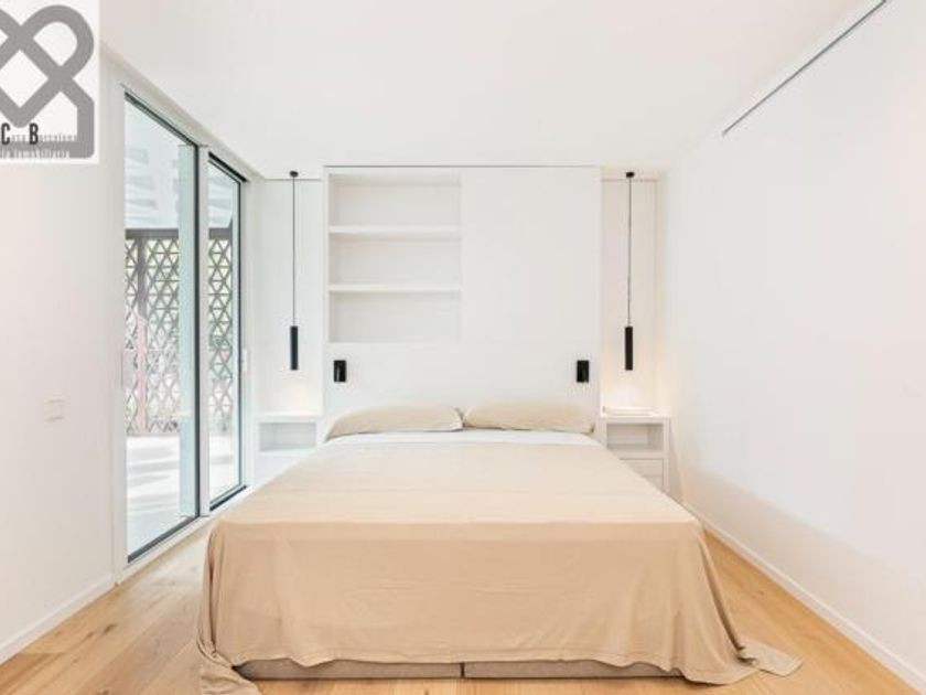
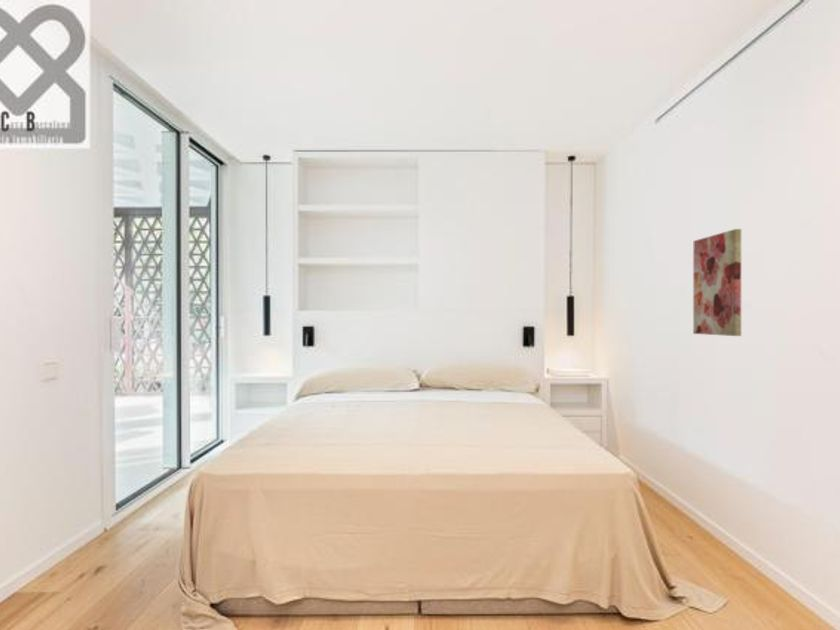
+ wall art (715, 285)
